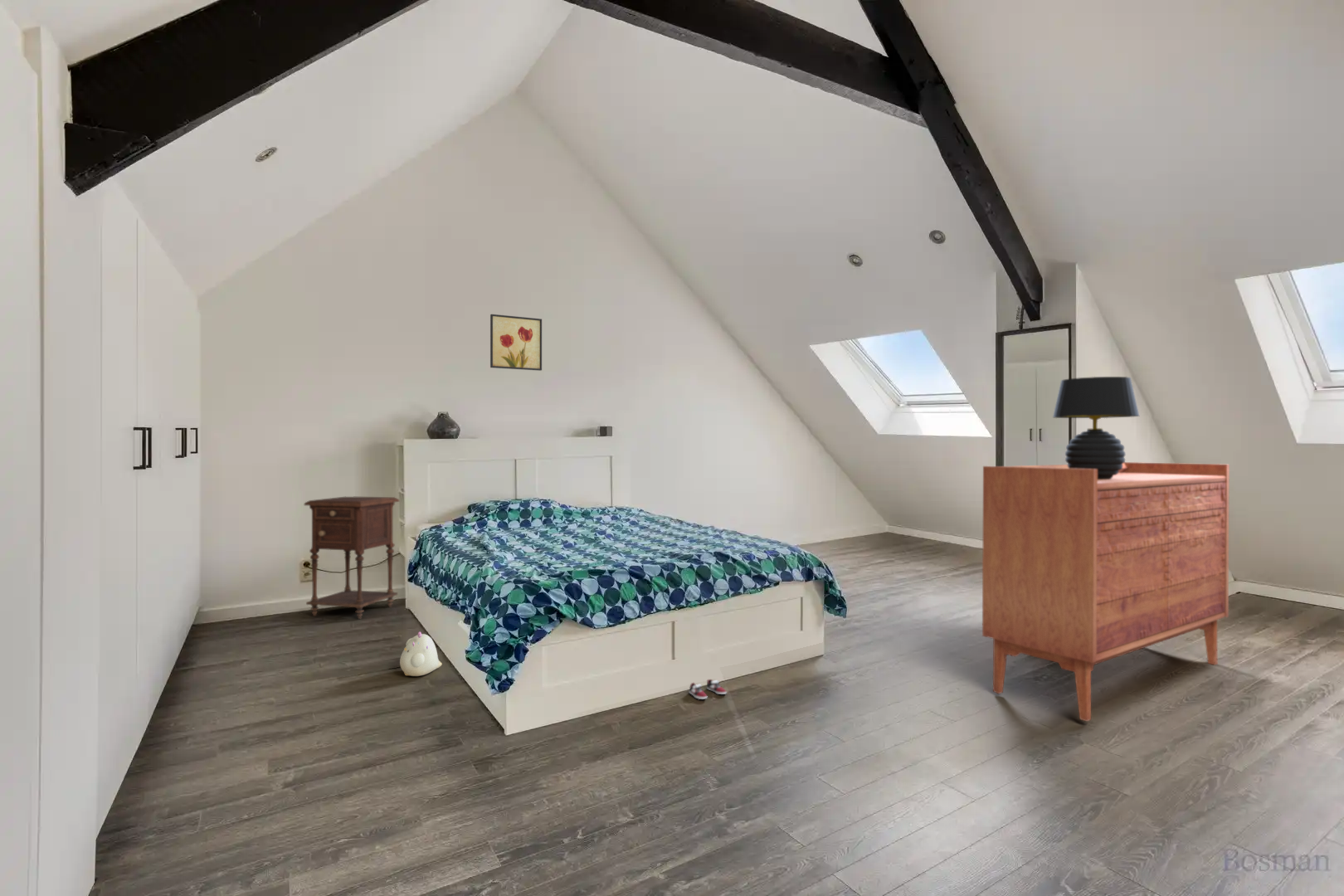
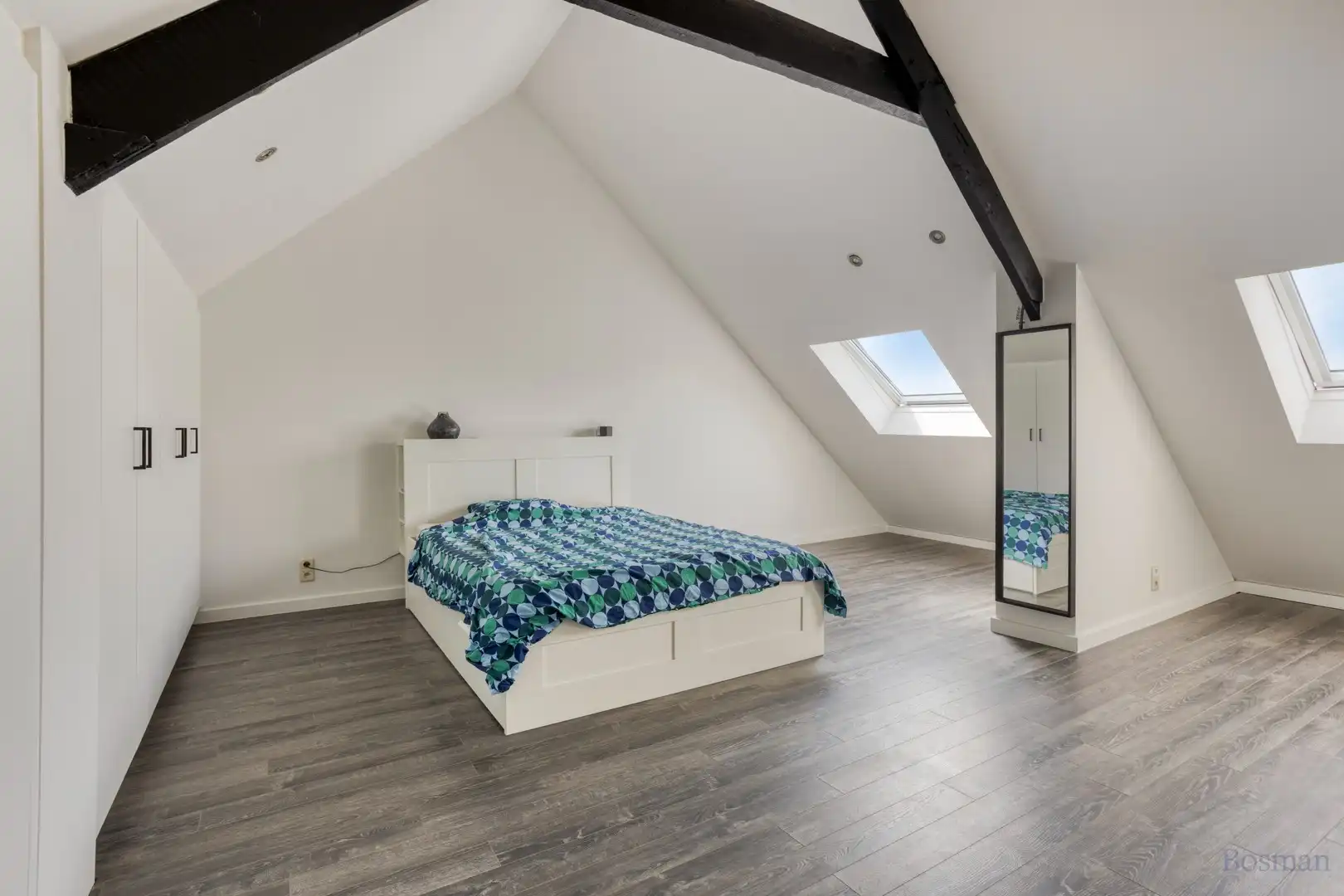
- nightstand (355, 553)
- plush toy (421, 650)
- sneaker (707, 688)
- sideboard (1112, 572)
- wall art (516, 343)
- table lamp (1094, 428)
